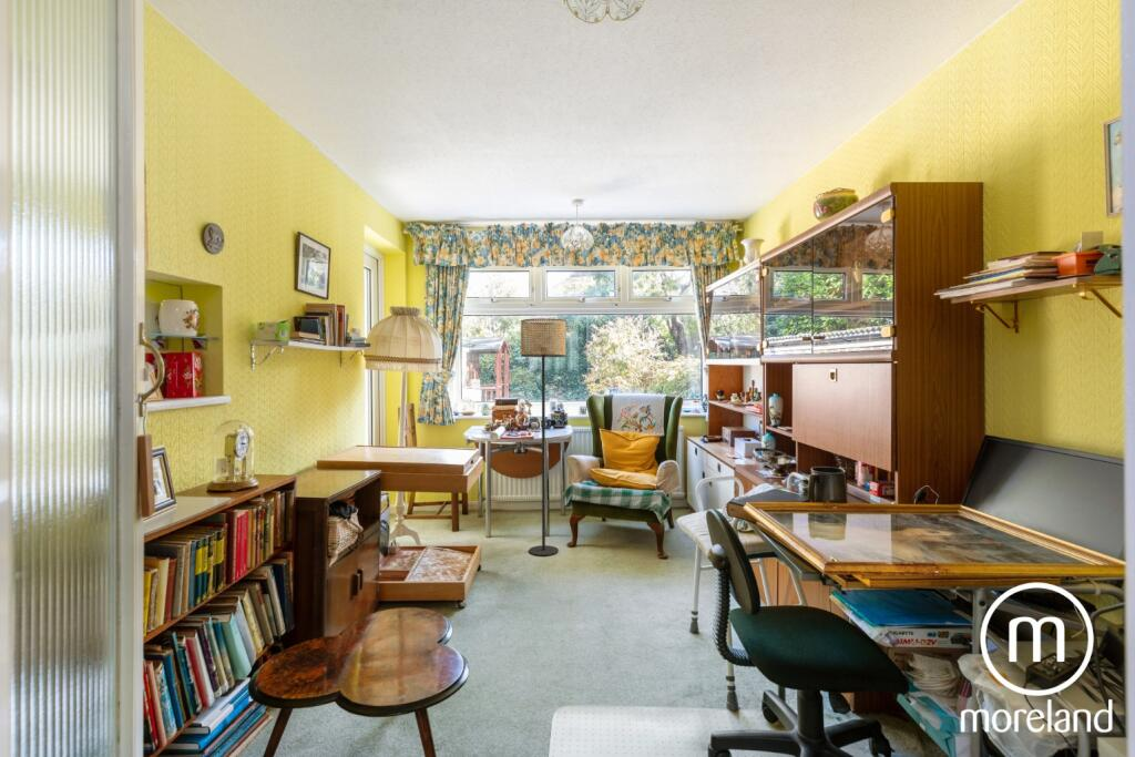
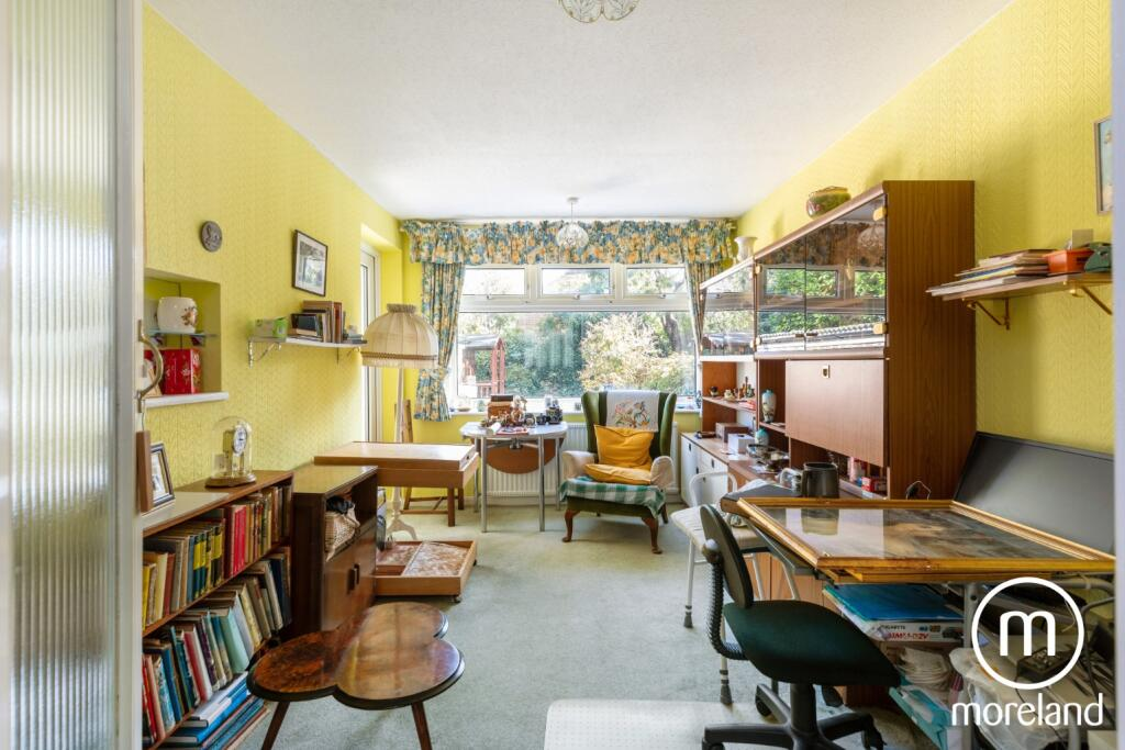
- floor lamp (543, 436)
